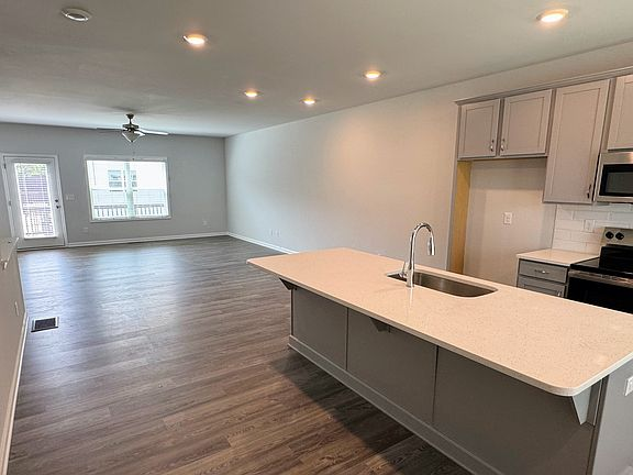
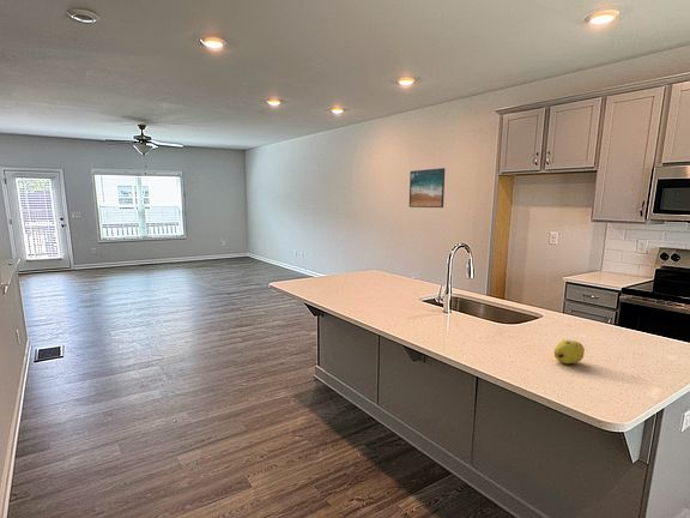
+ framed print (425, 188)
+ fruit (570, 350)
